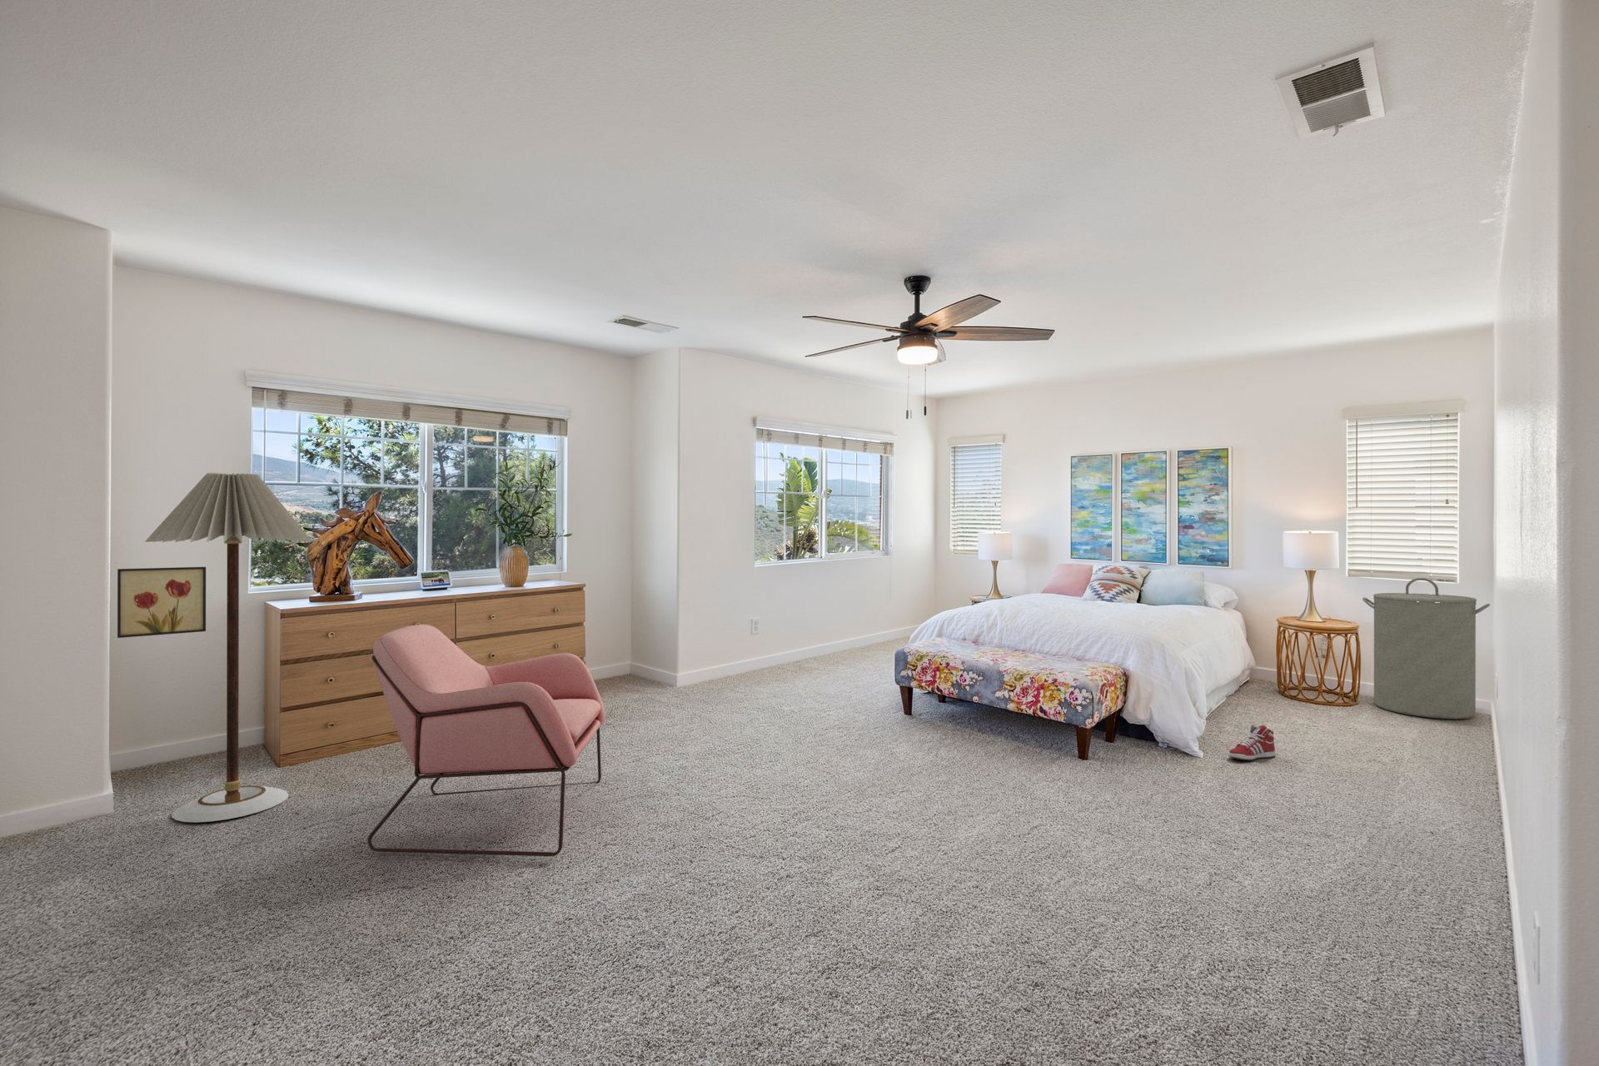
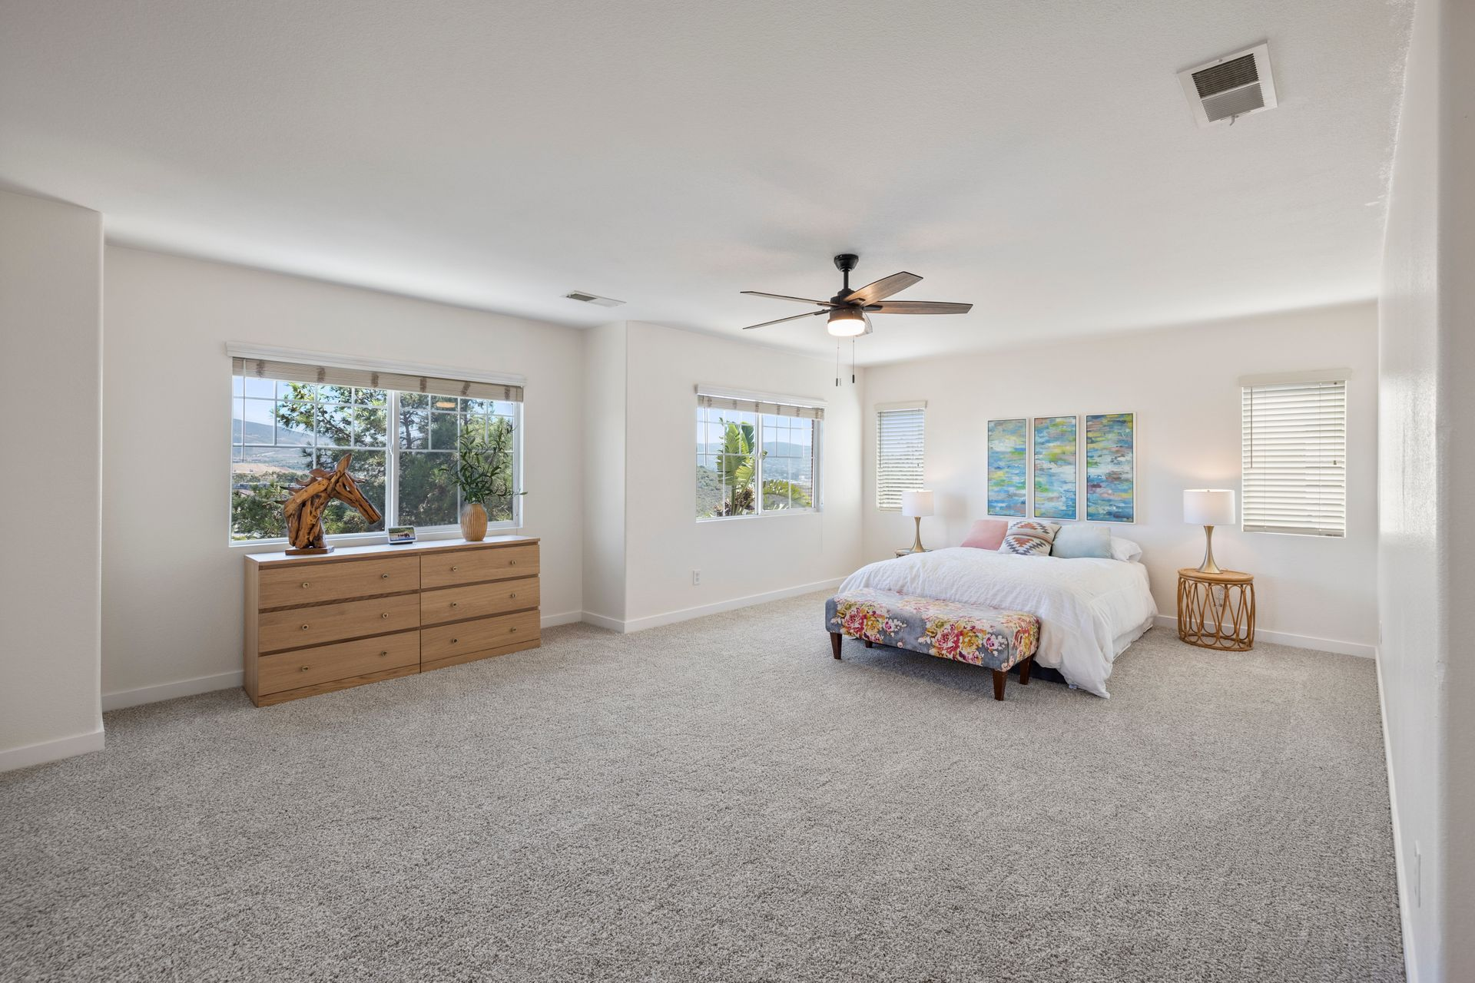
- laundry hamper (1423, 642)
- armchair (493, 722)
- floor lamp (232, 639)
- sneaker (1250, 741)
- wall art (162, 601)
